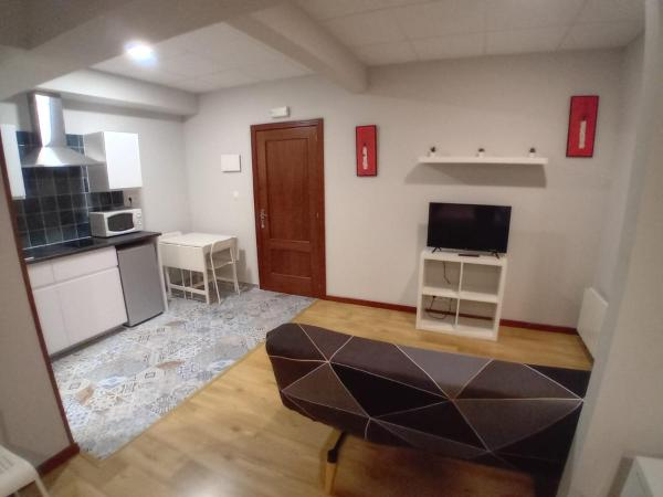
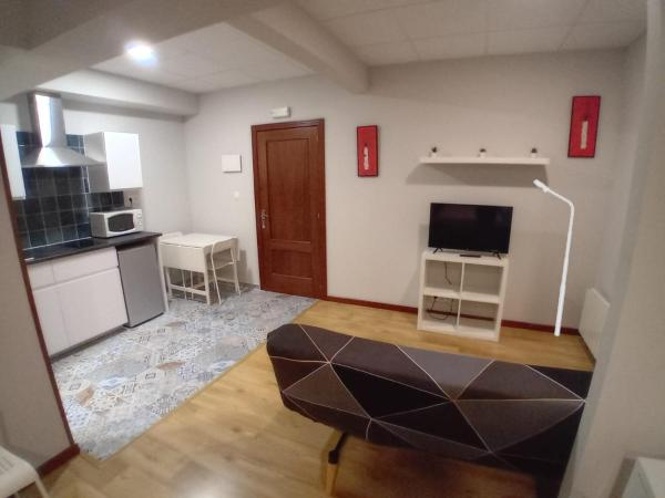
+ floor lamp (564, 259)
